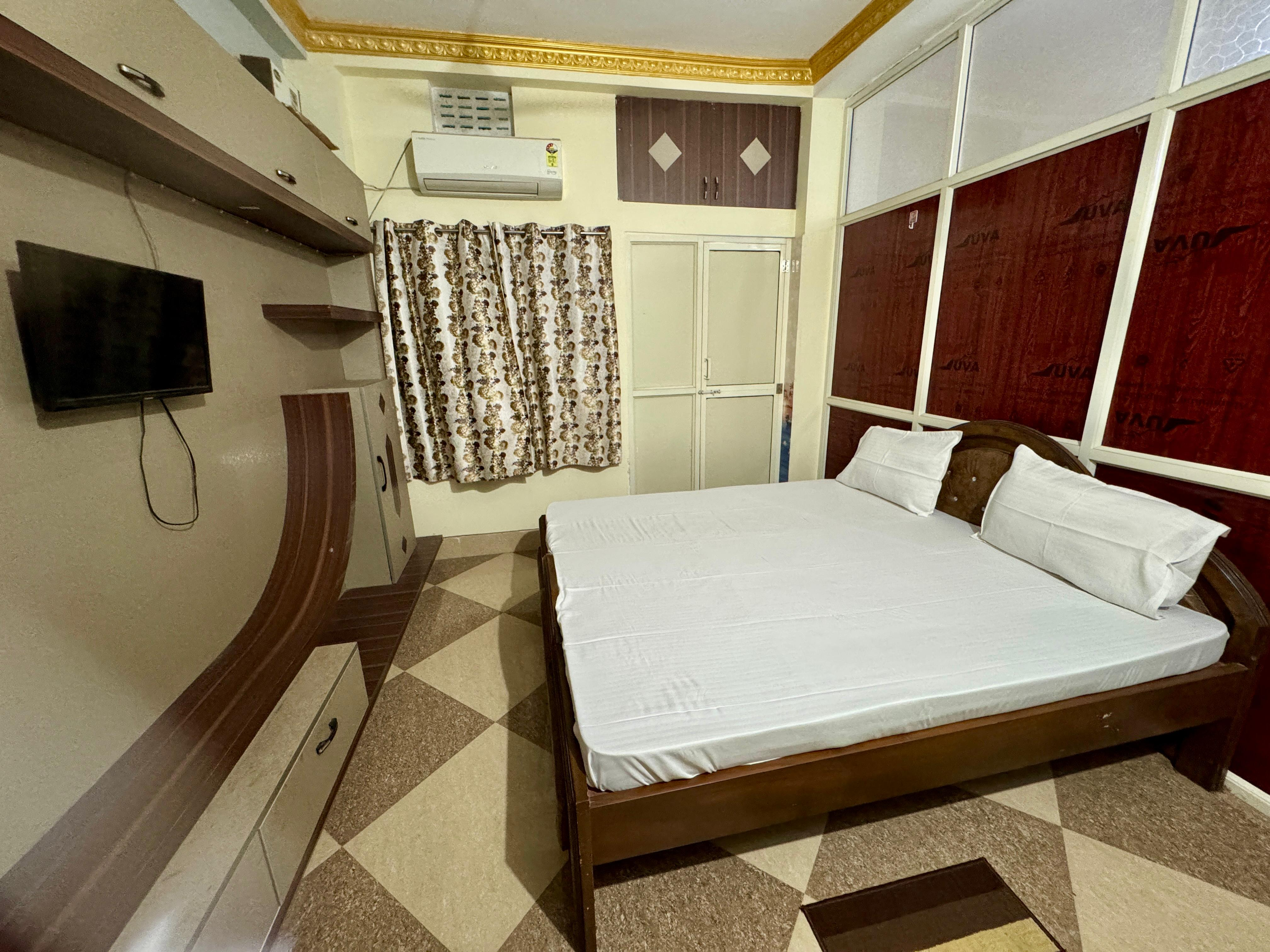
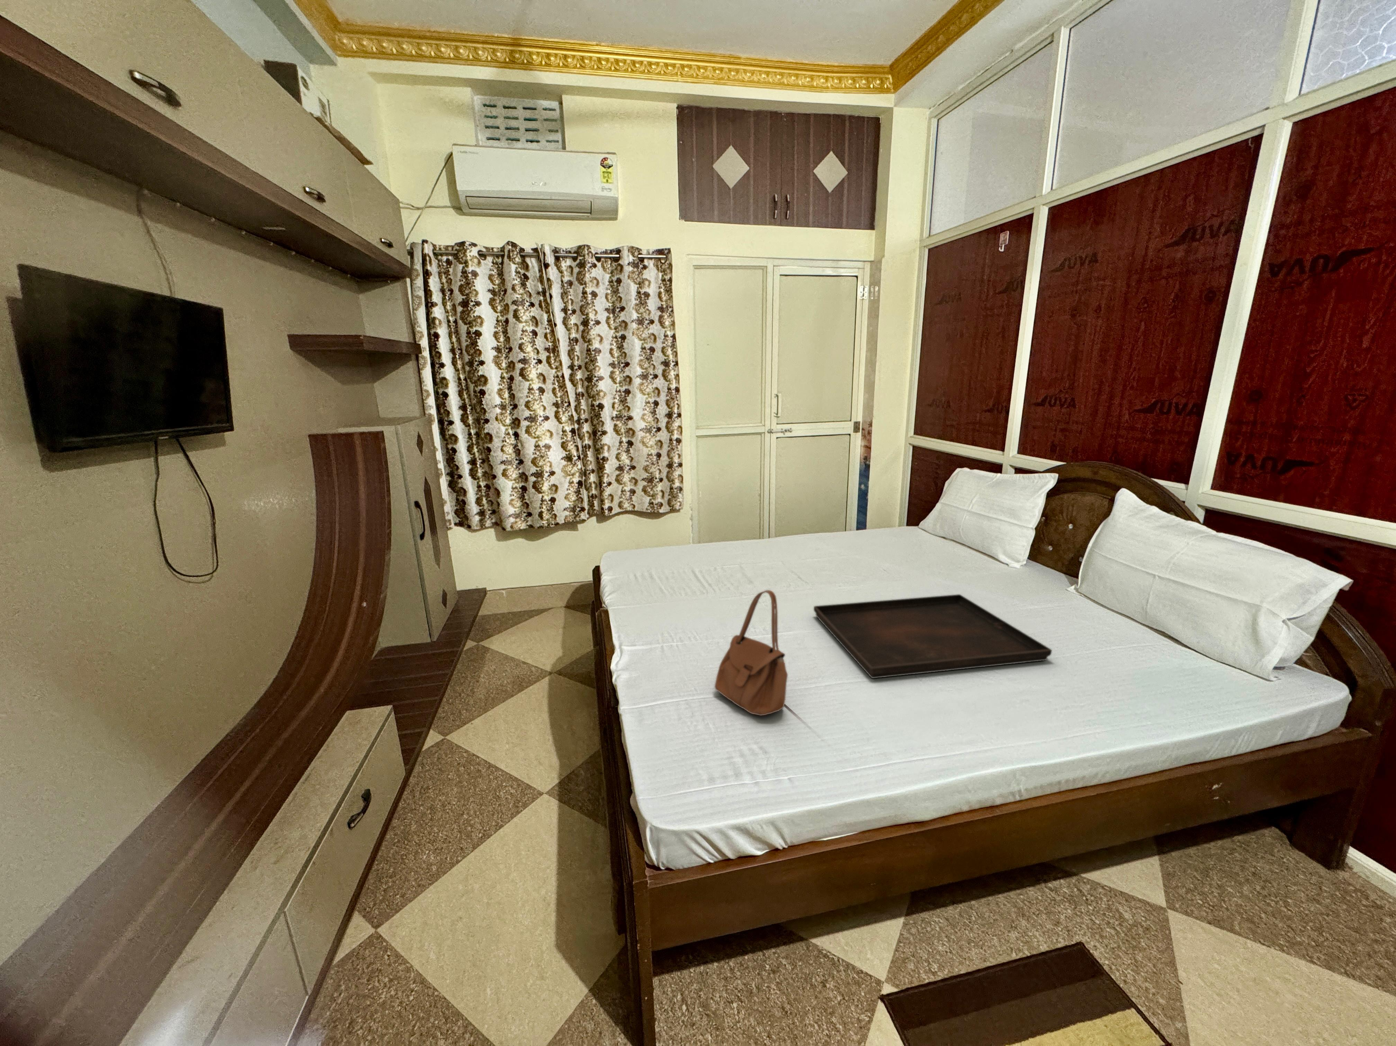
+ serving tray (921, 631)
+ handbag (752, 648)
